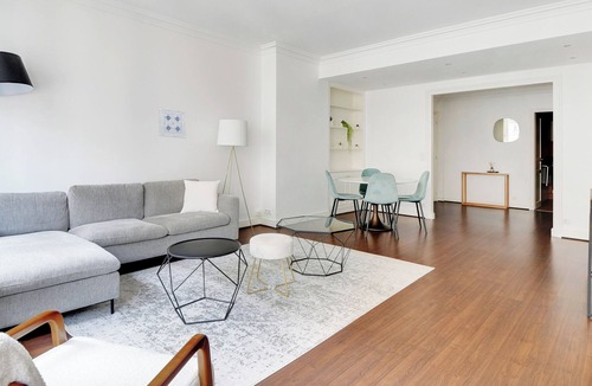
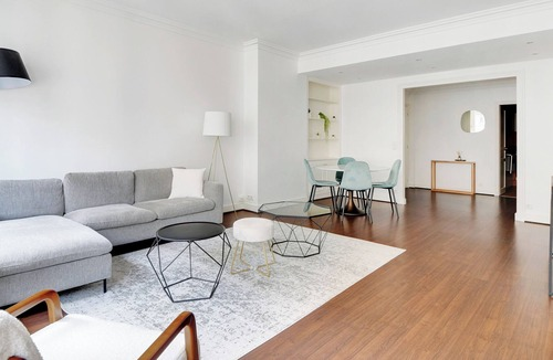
- wall art (172, 123)
